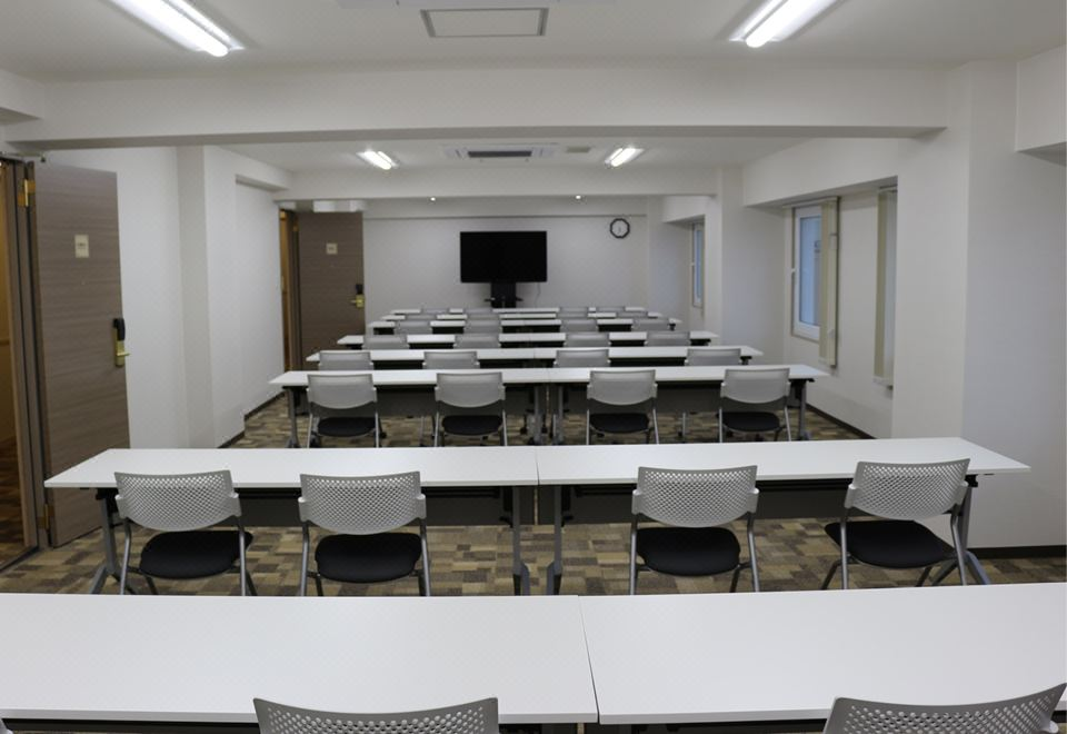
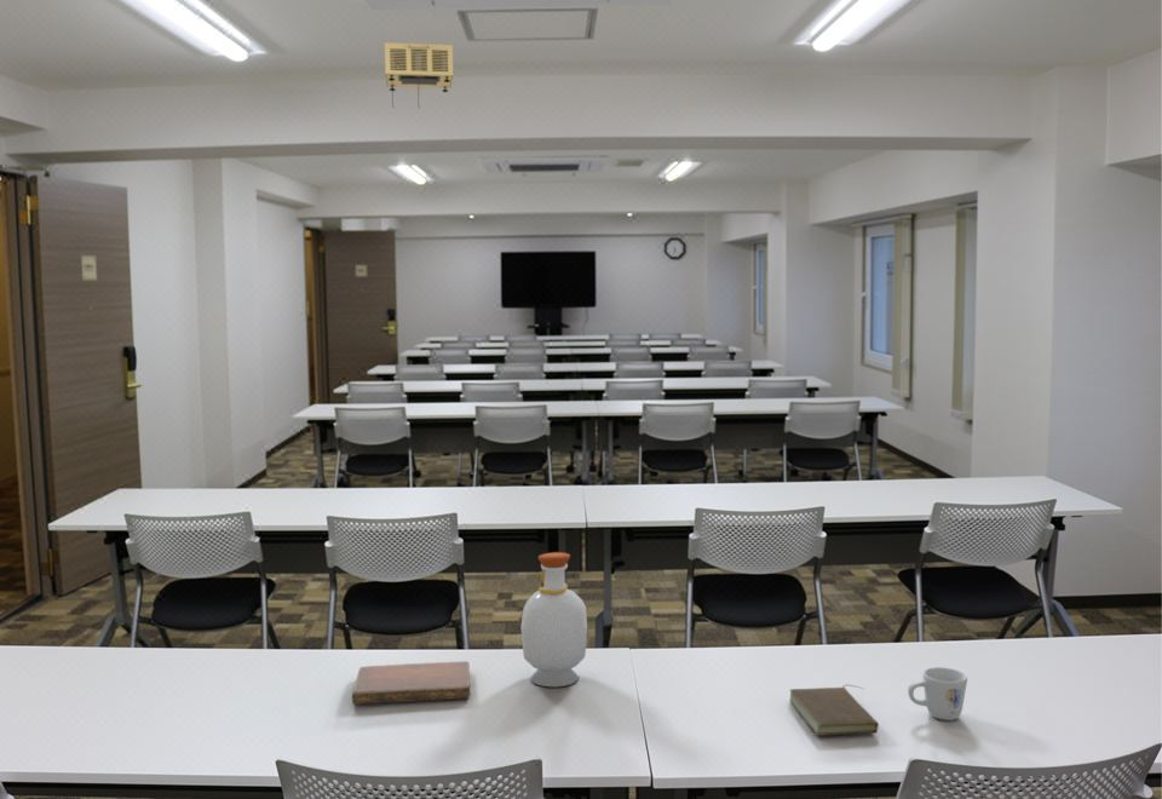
+ projector (419, 74)
+ notebook (413, 682)
+ book (840, 708)
+ mug (936, 695)
+ bottle (553, 616)
